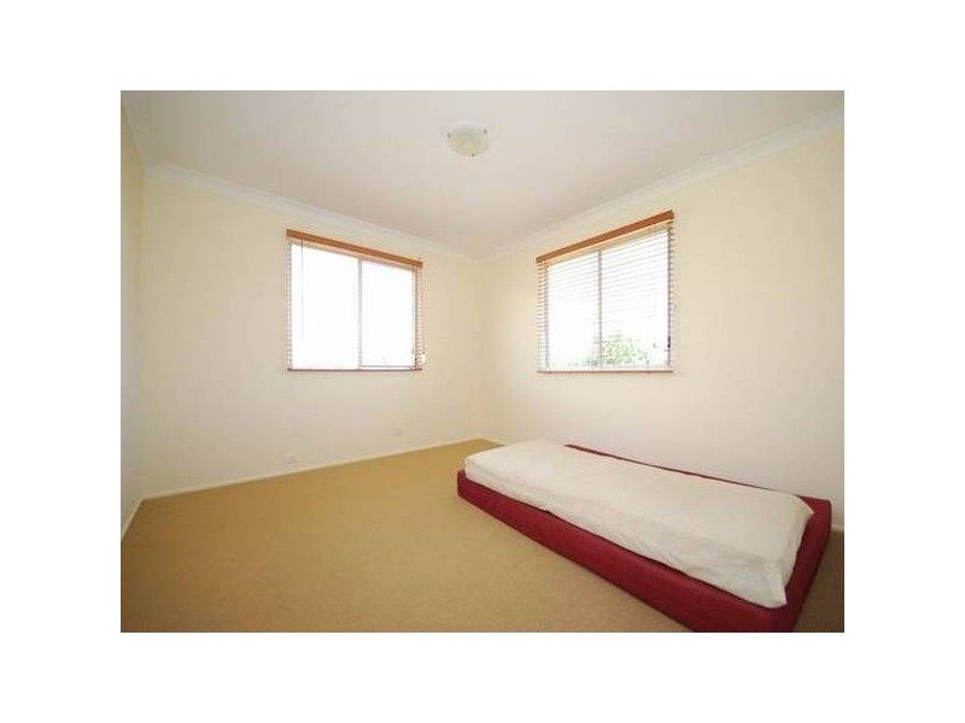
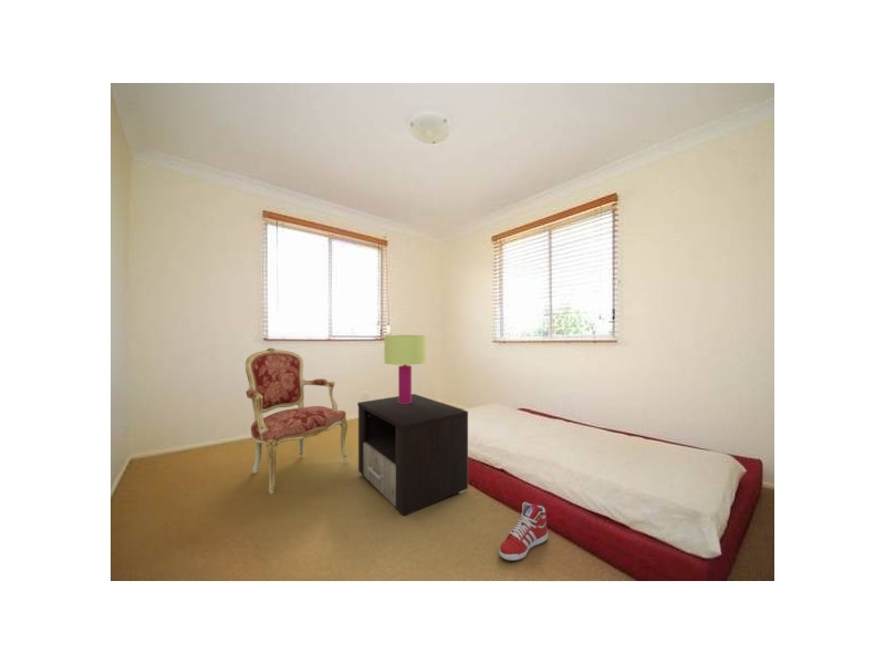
+ sneaker (523, 528)
+ armchair (291, 409)
+ nightstand (408, 445)
+ table lamp (405, 369)
